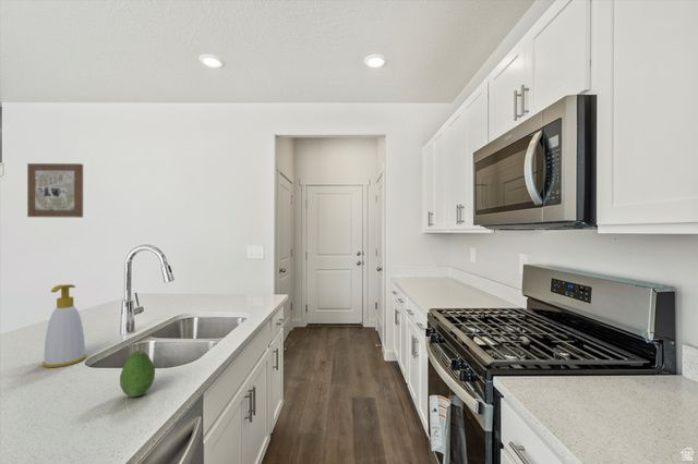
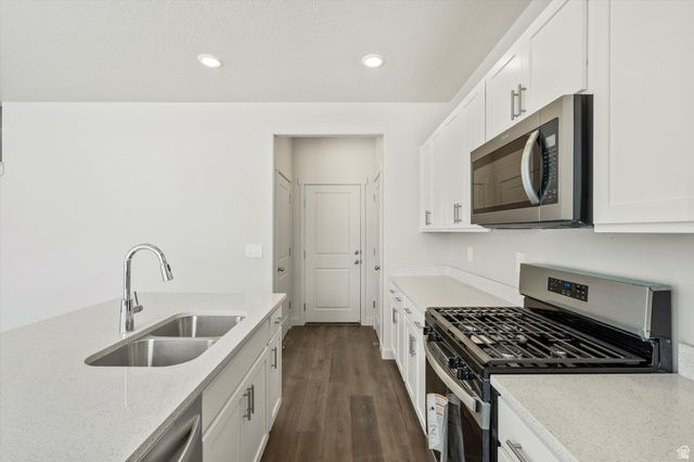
- wall art (55, 190)
- fruit (137, 373)
- soap bottle (64, 322)
